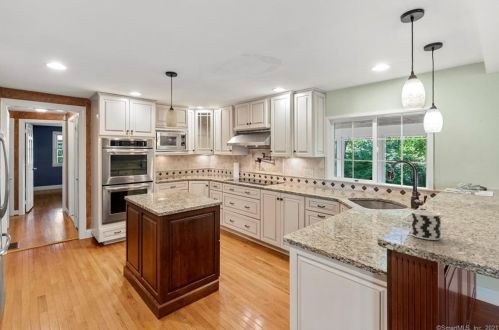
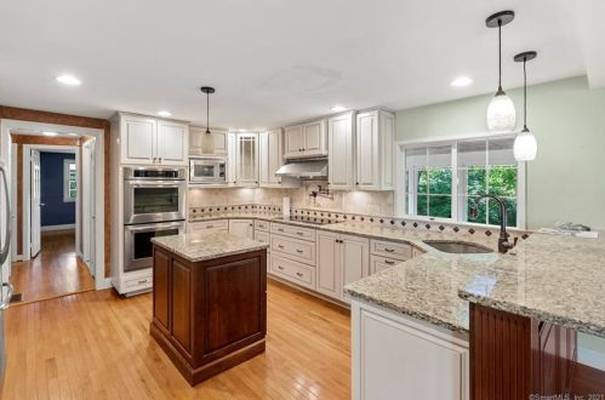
- cup (426, 223)
